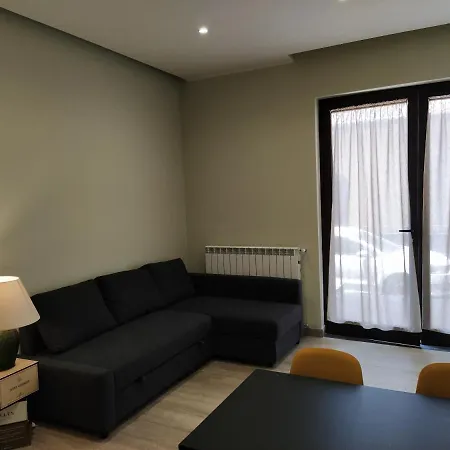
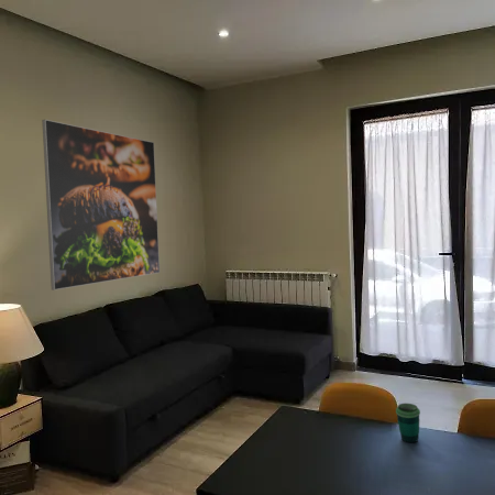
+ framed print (109, 207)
+ cup (408, 422)
